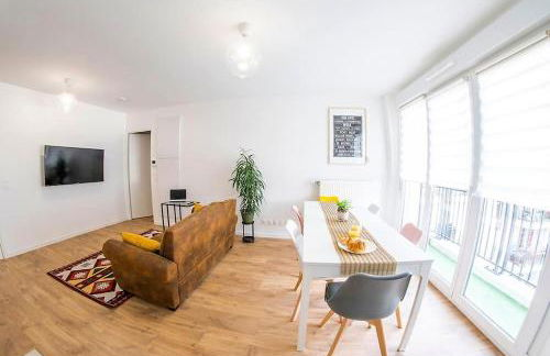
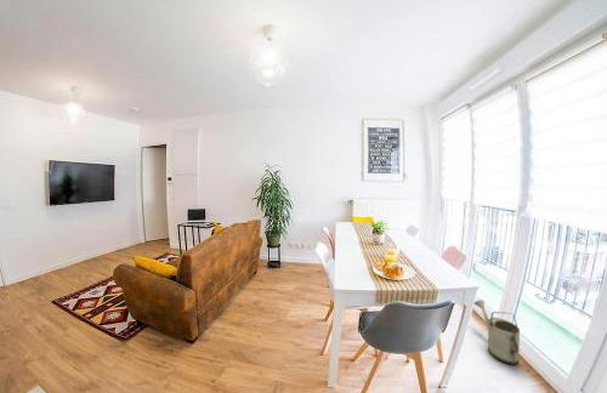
+ watering can (495, 328)
